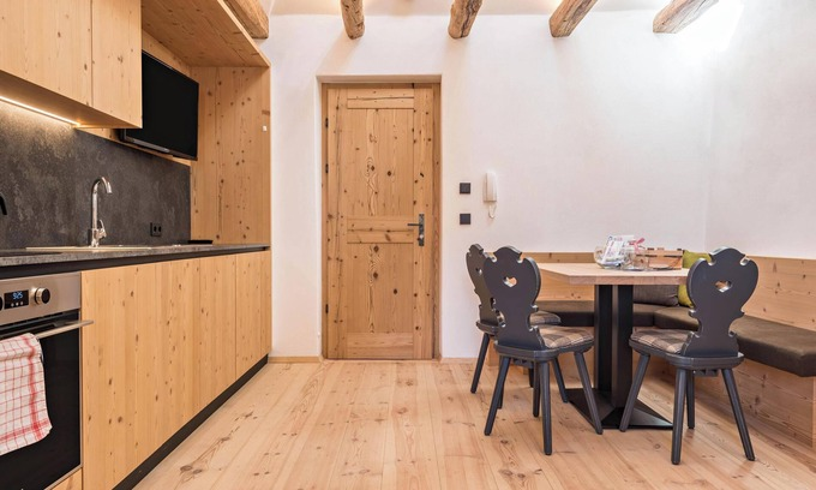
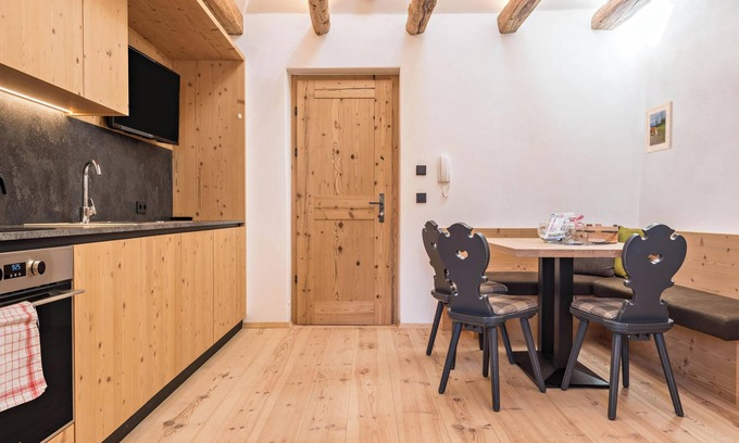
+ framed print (657, 128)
